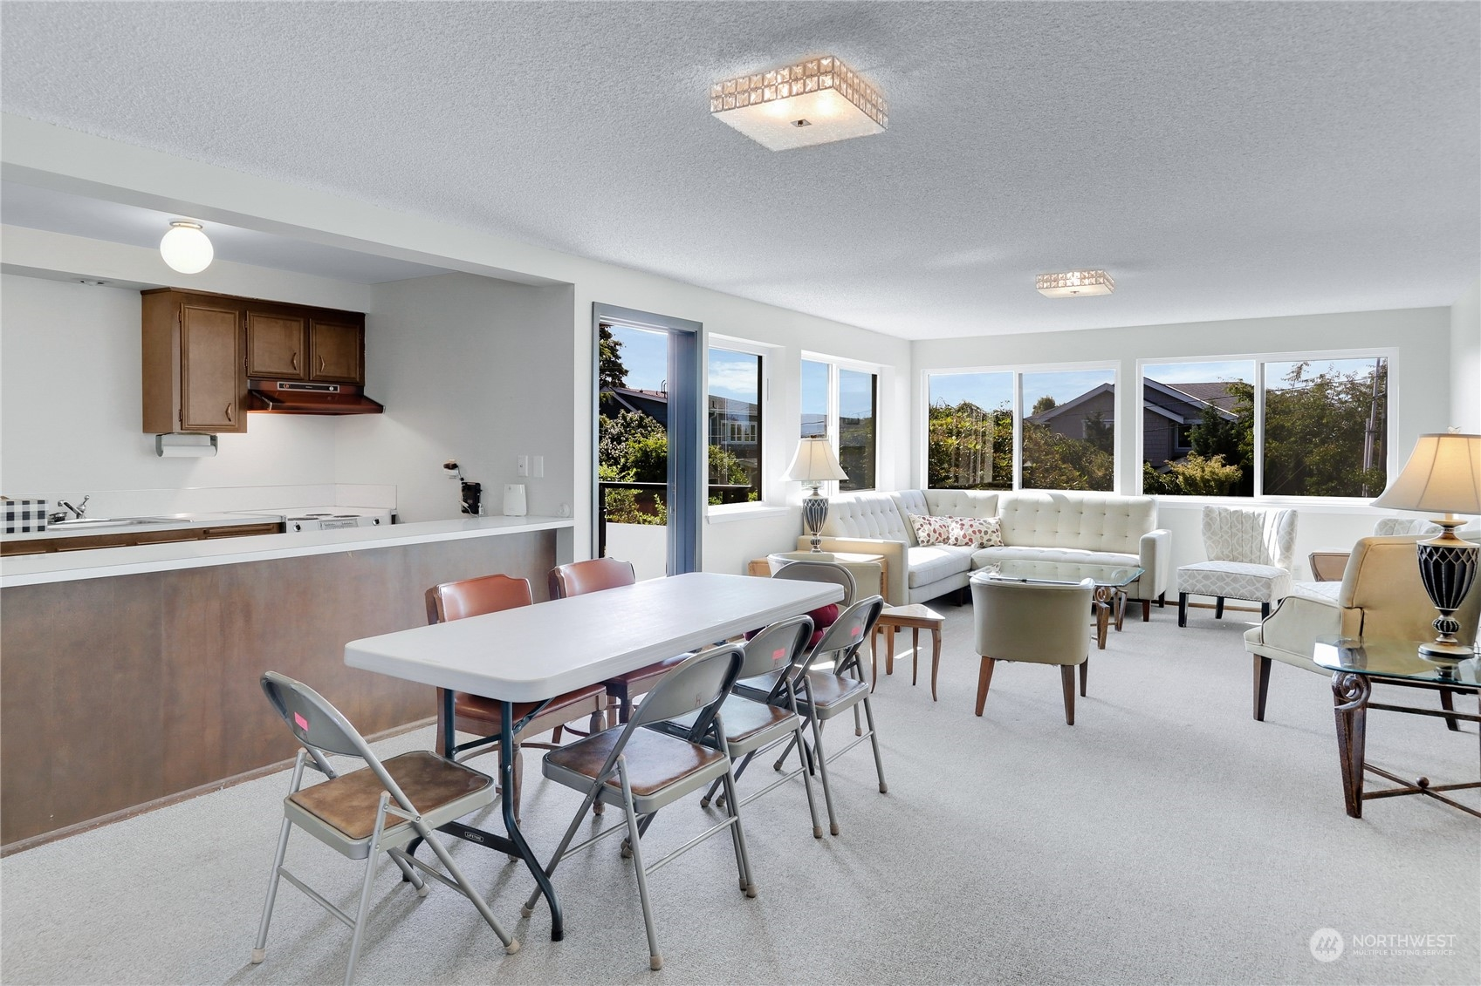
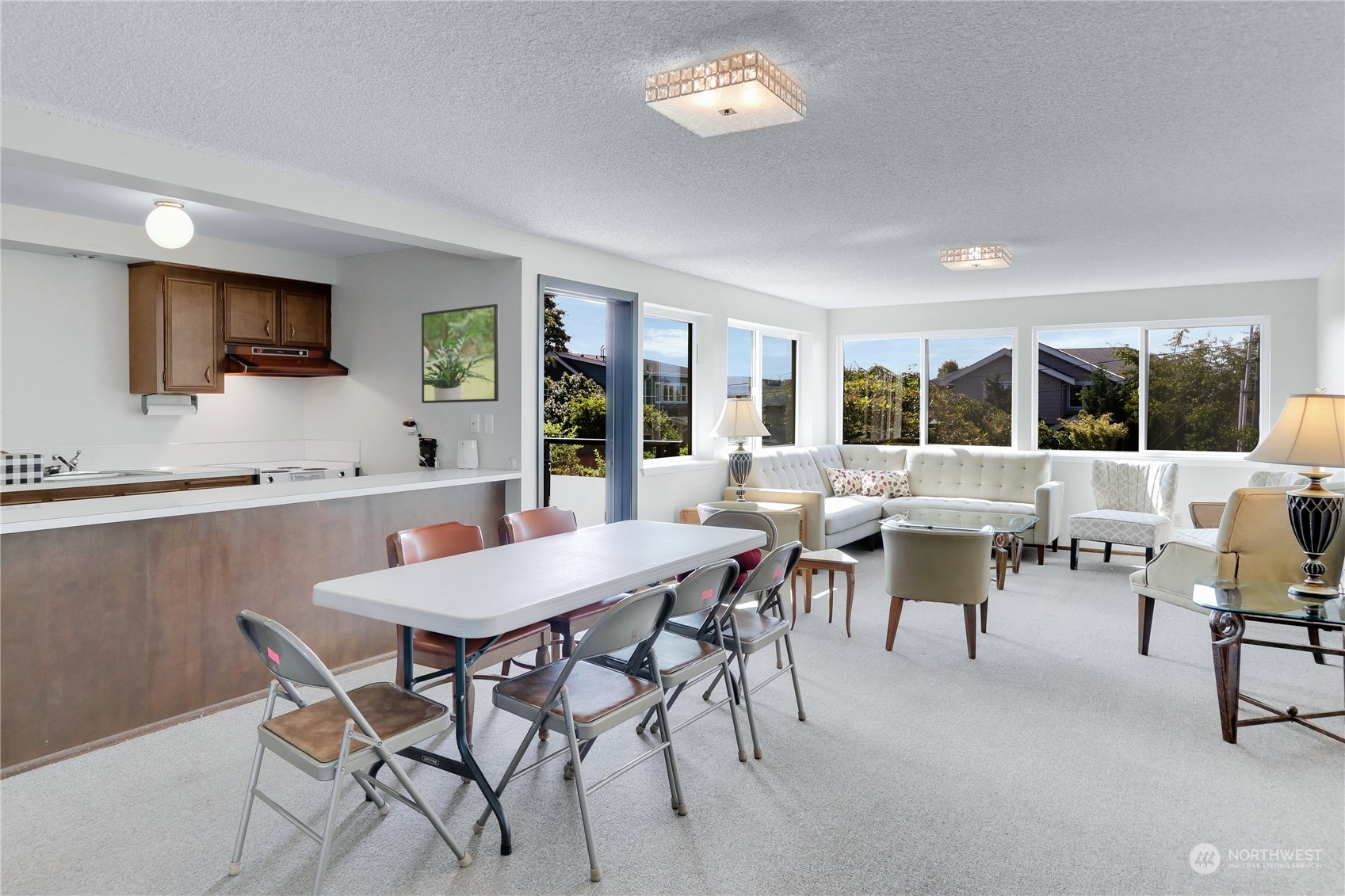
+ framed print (458, 355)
